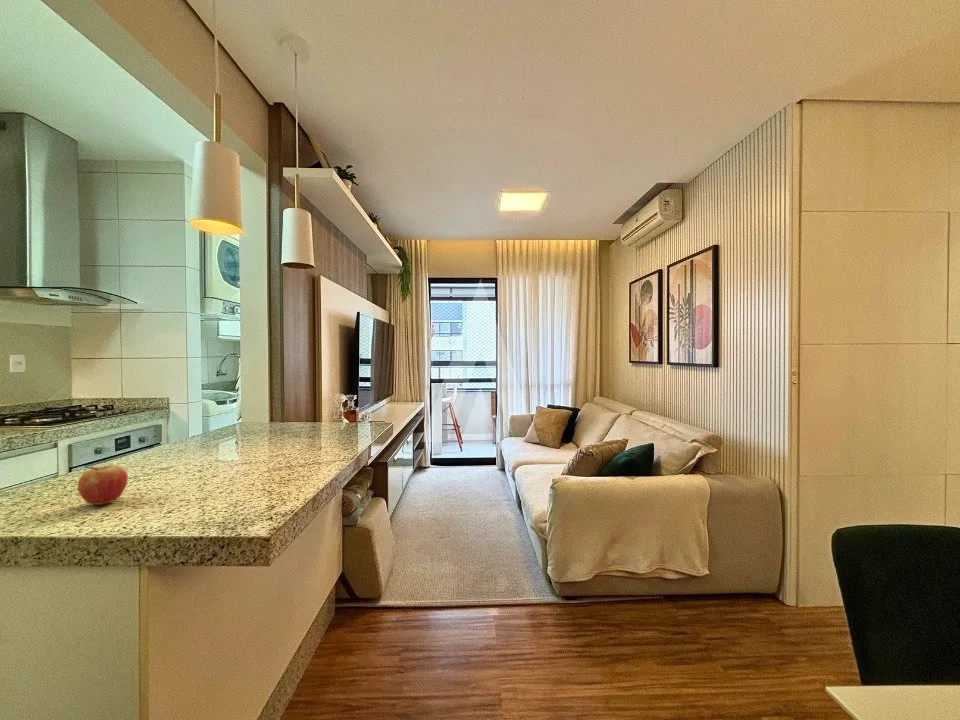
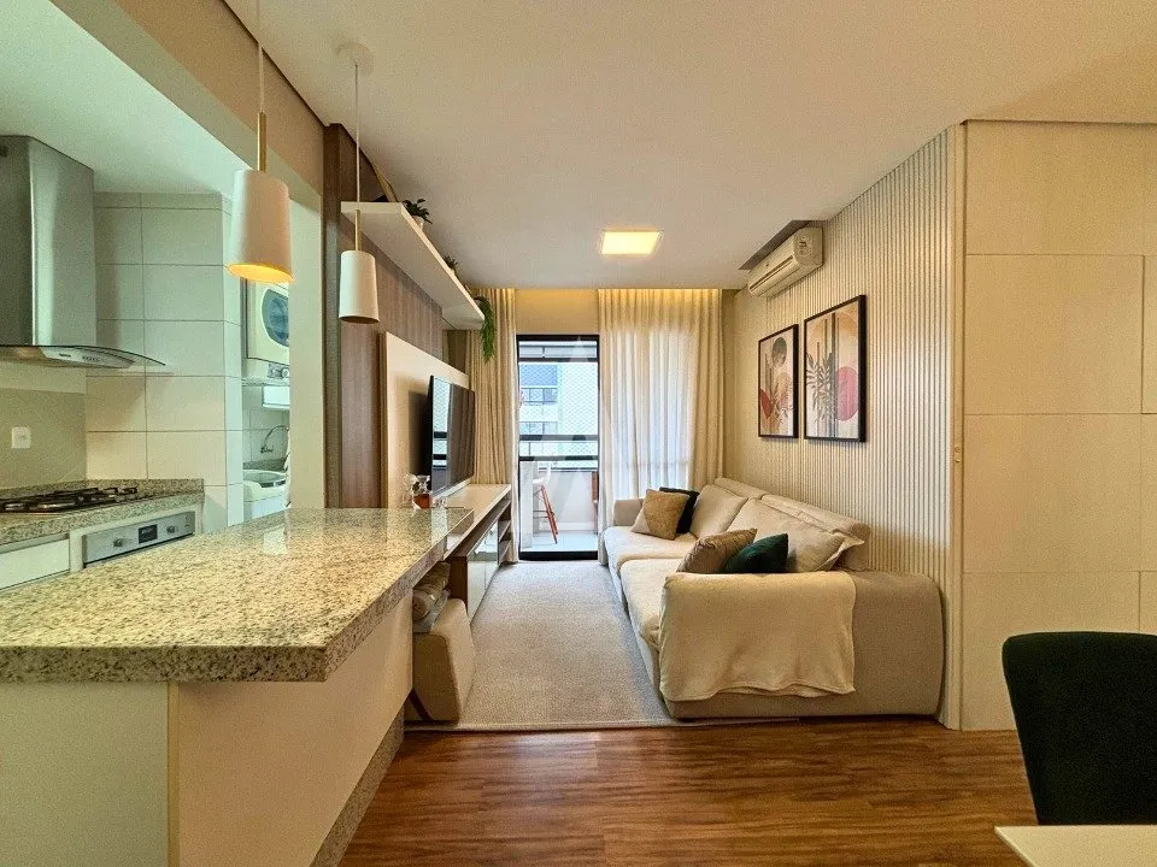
- fruit (103, 483)
